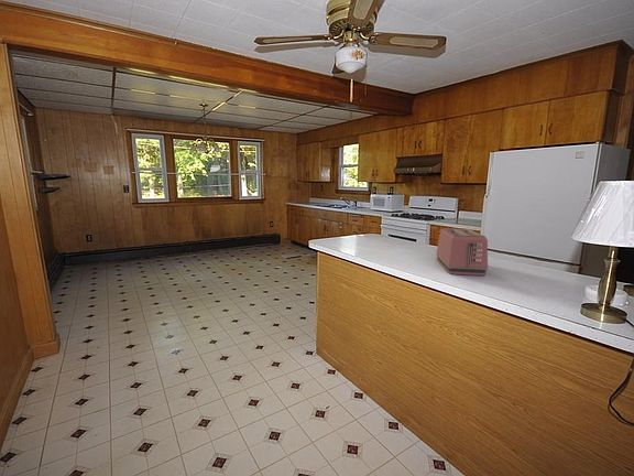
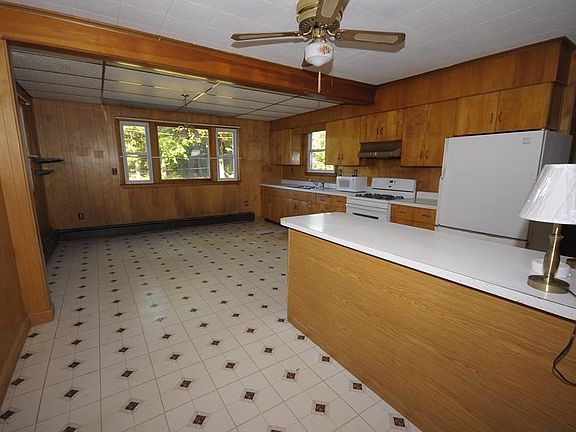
- toaster (460, 249)
